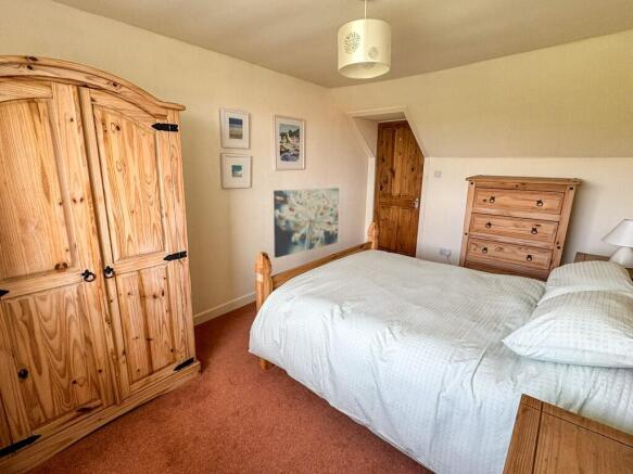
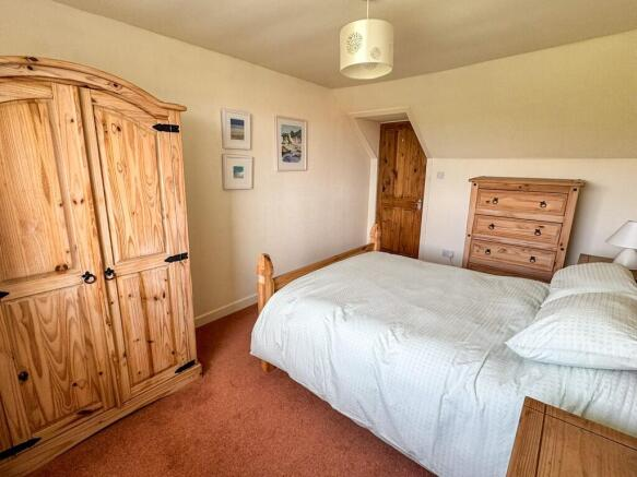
- wall art (309, 219)
